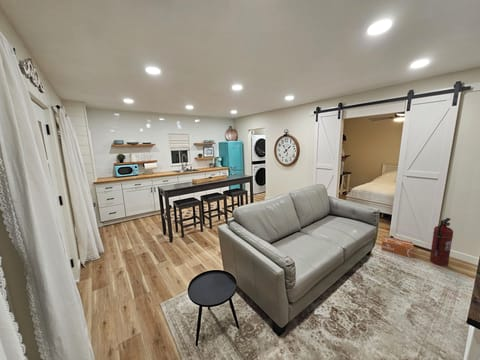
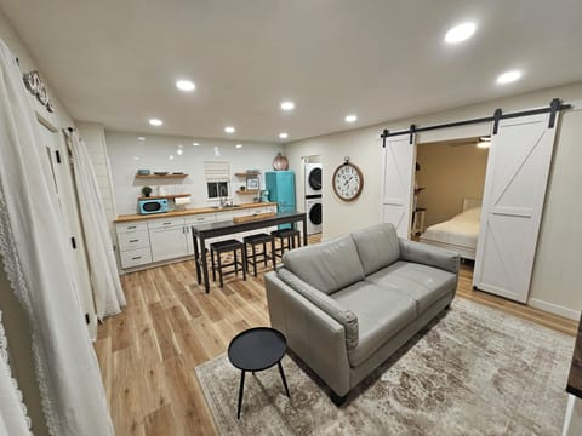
- fire extinguisher (441, 241)
- cardboard box (396, 246)
